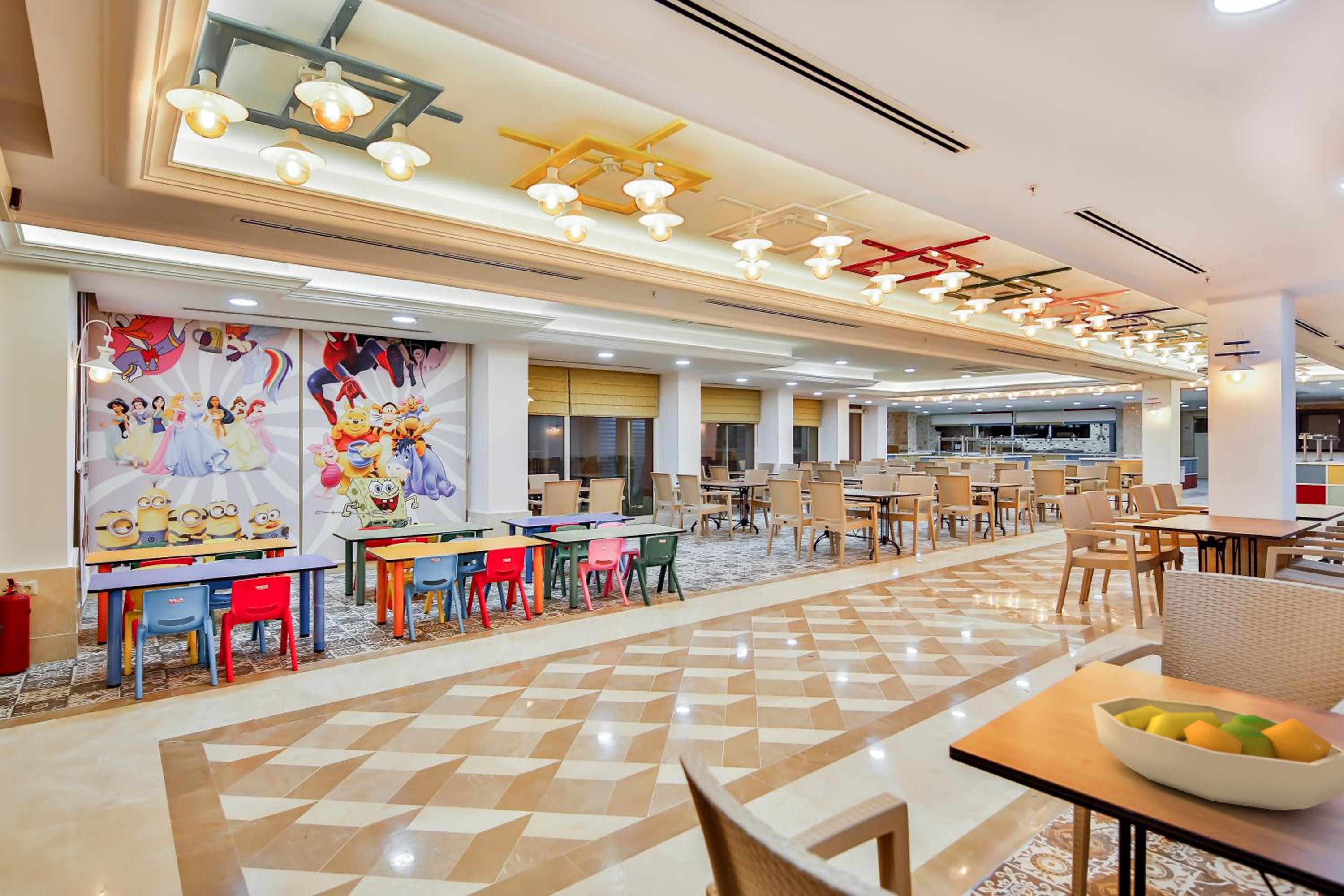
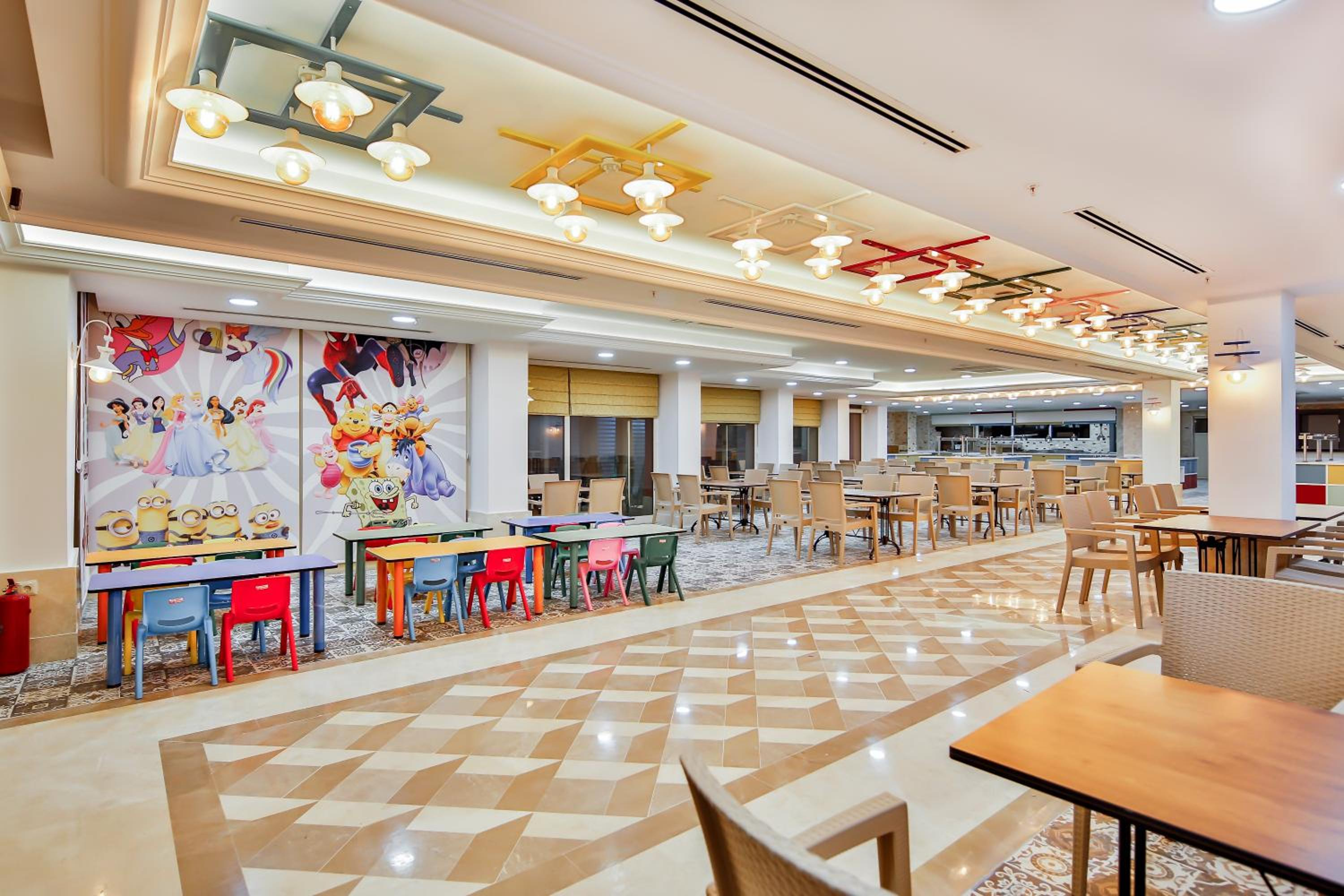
- fruit bowl (1210, 741)
